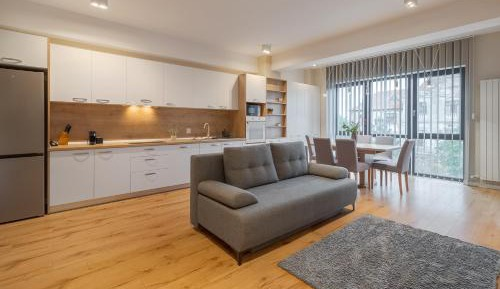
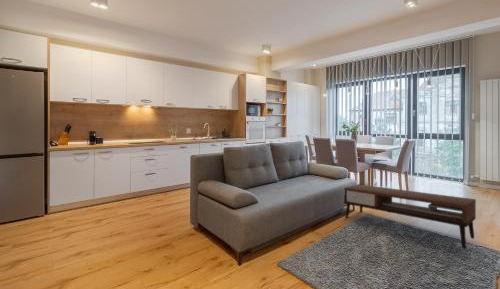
+ coffee table (402, 210)
